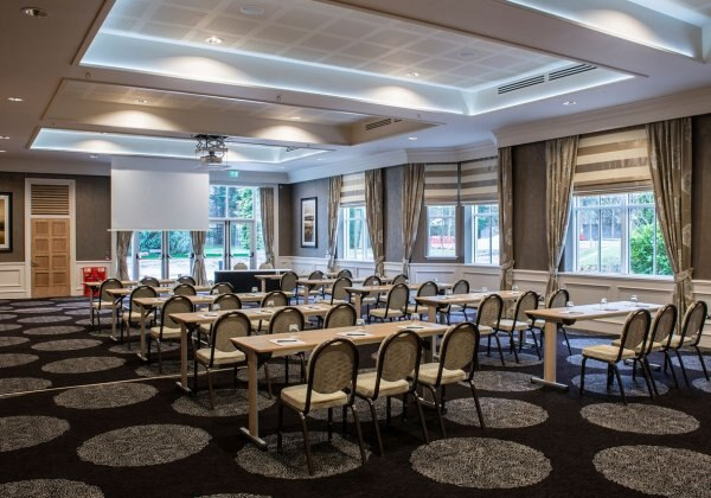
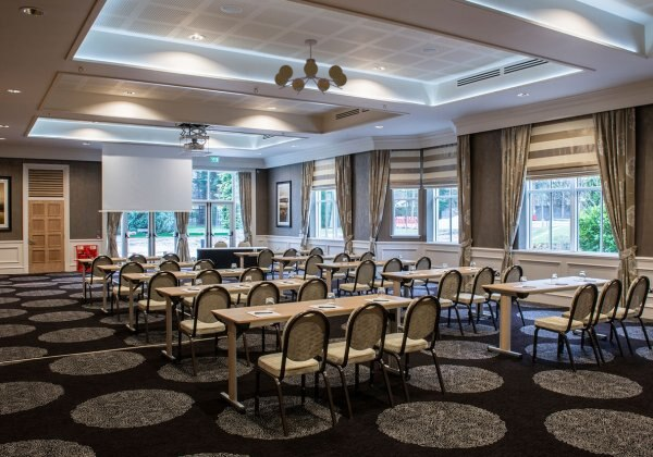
+ chandelier (310, 63)
